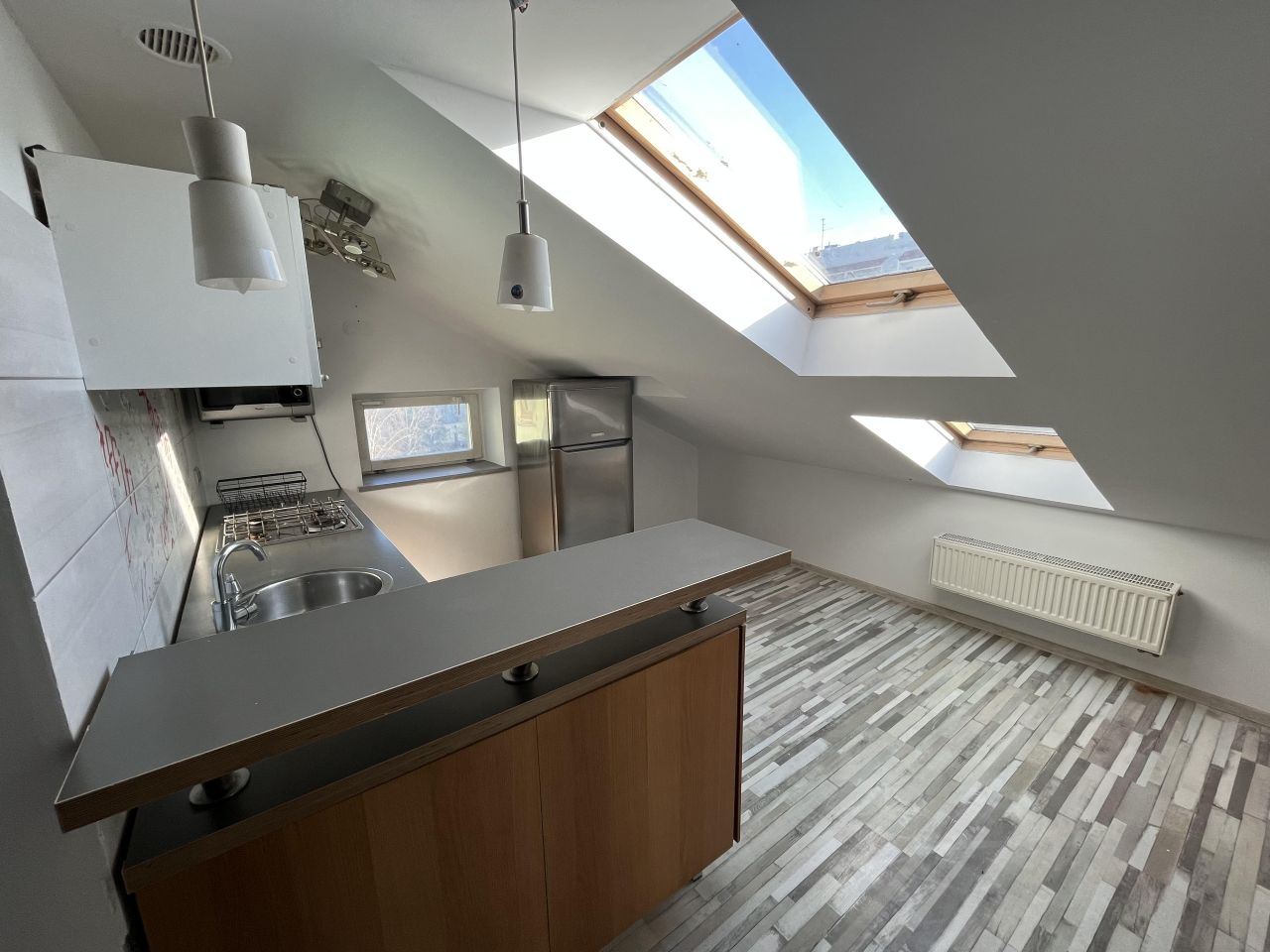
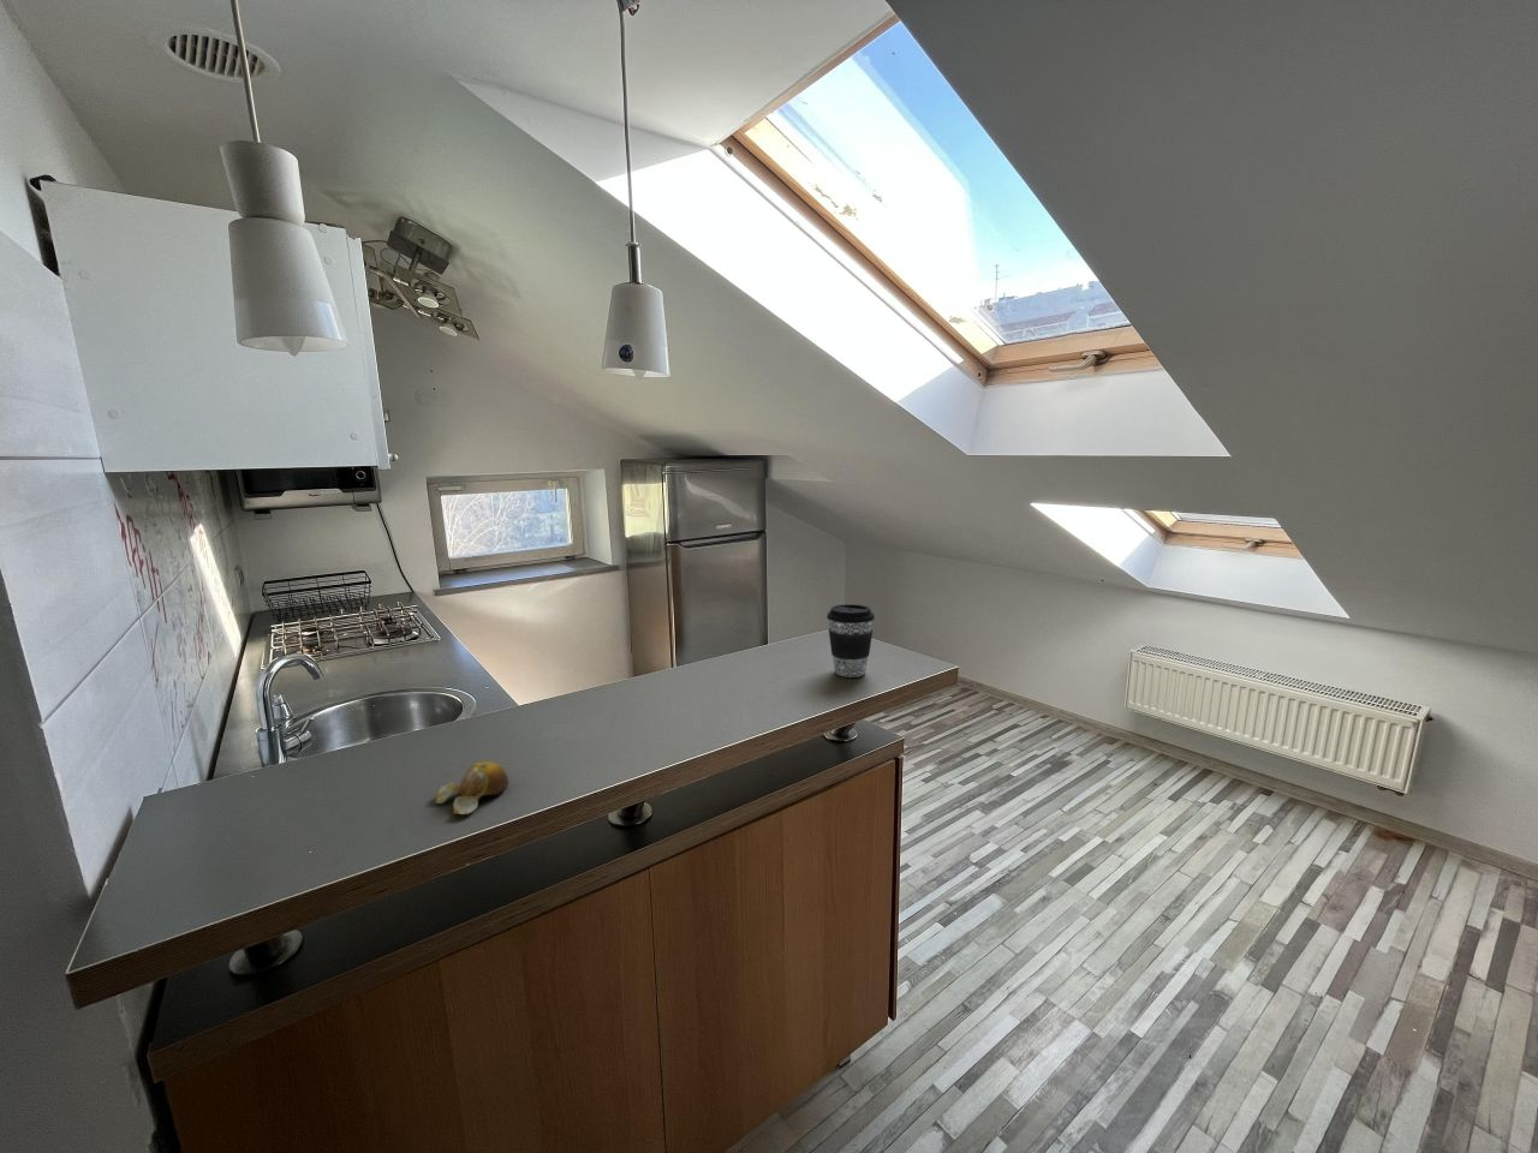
+ fruit (467, 784)
+ coffee cup (849, 641)
